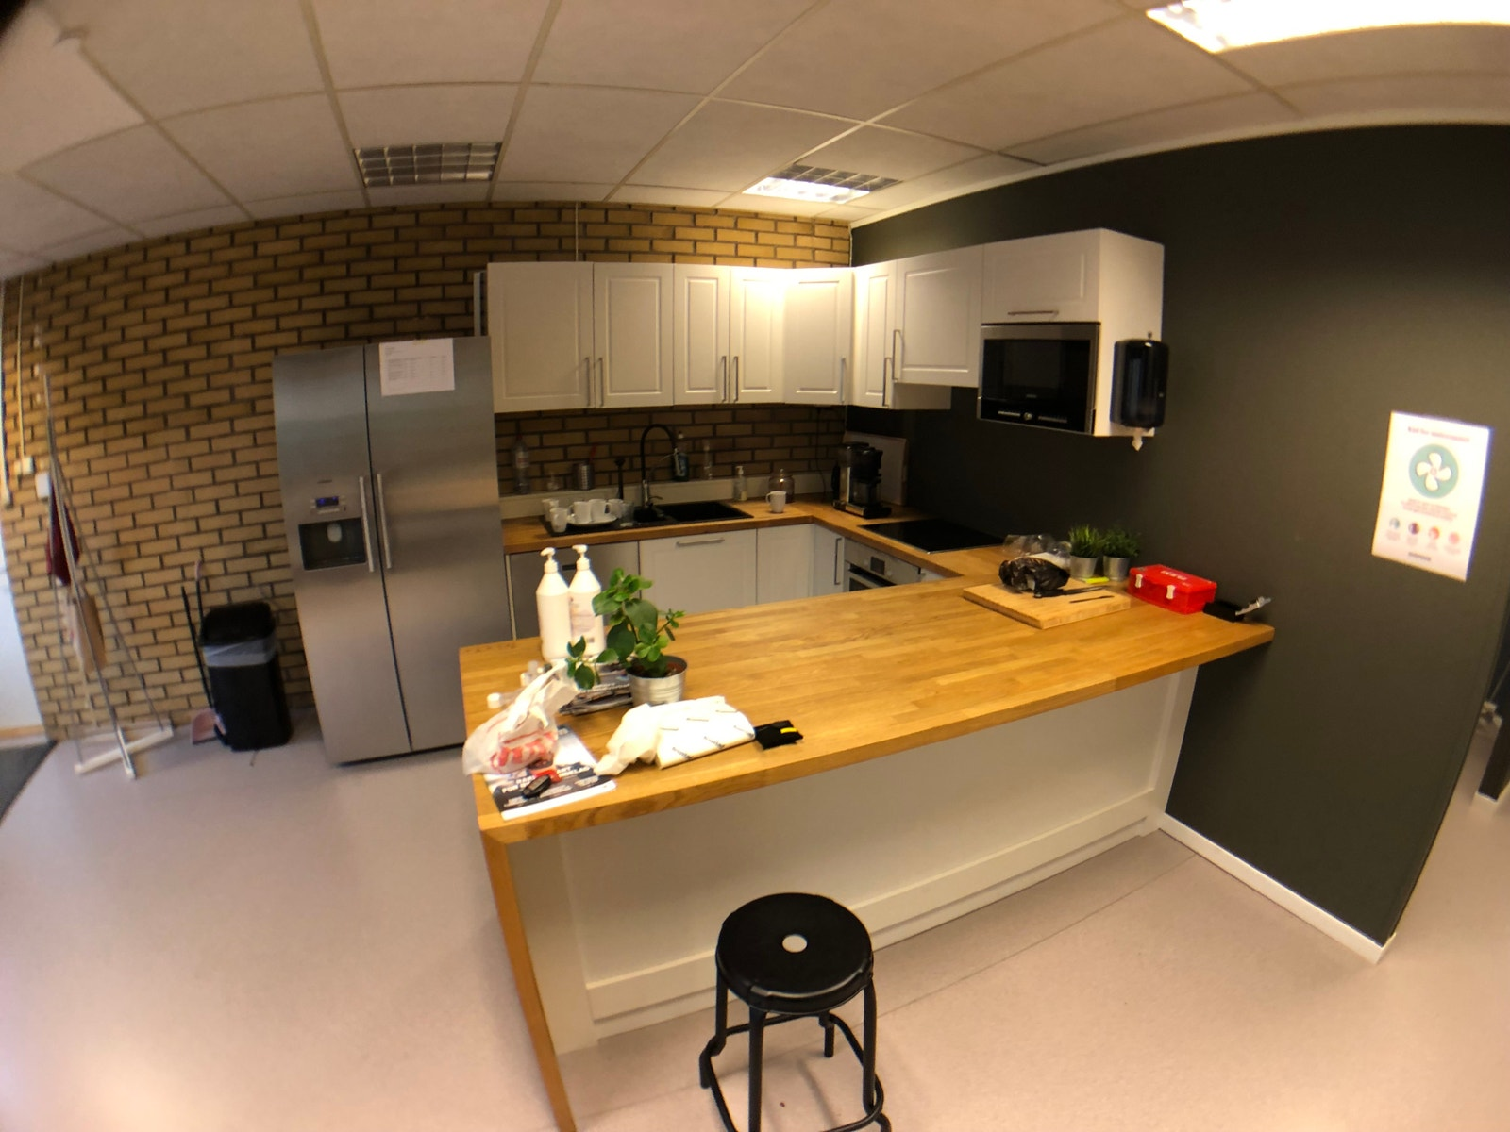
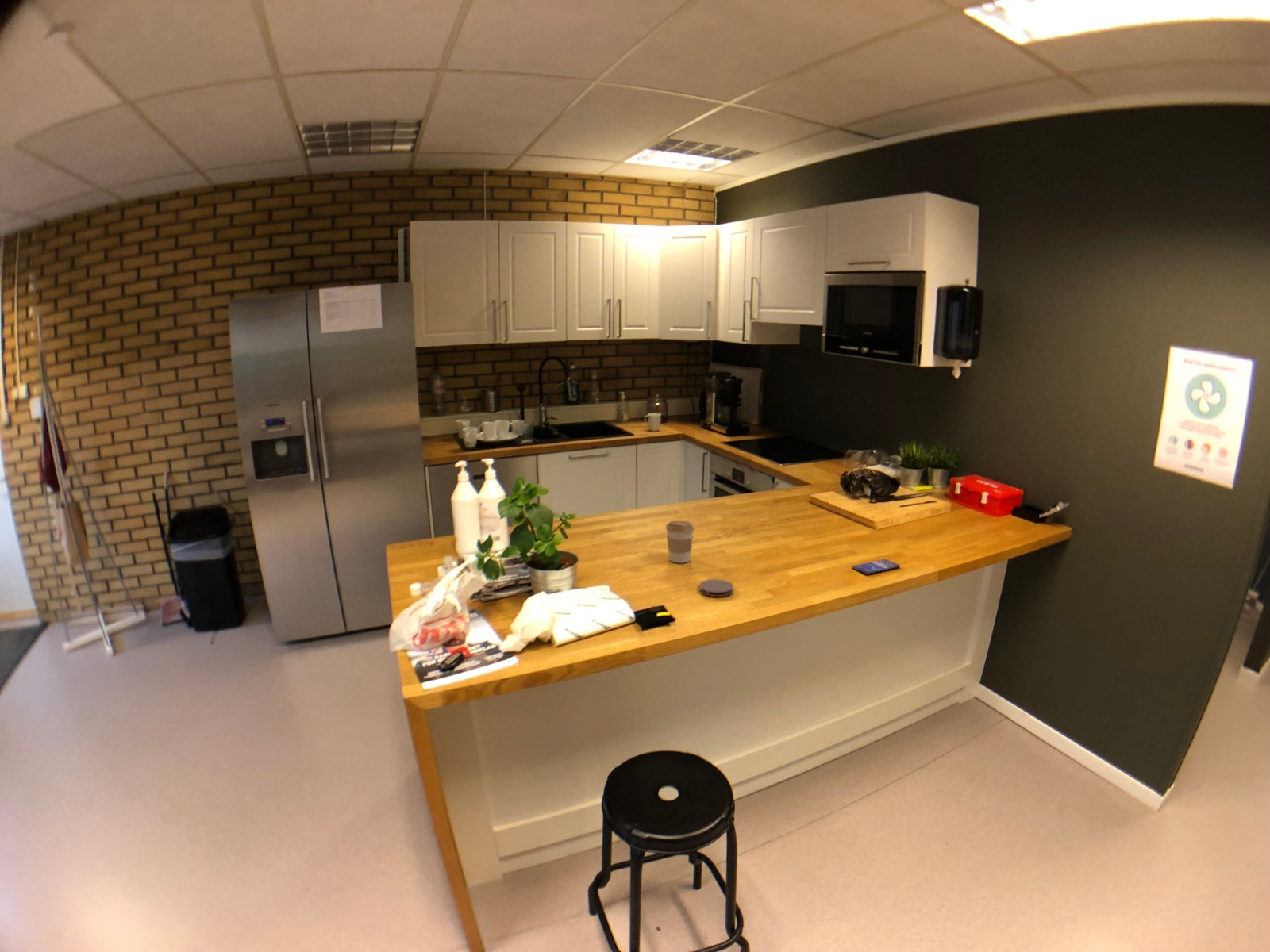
+ coffee cup (679, 540)
+ smartphone (876, 566)
+ coaster (716, 587)
